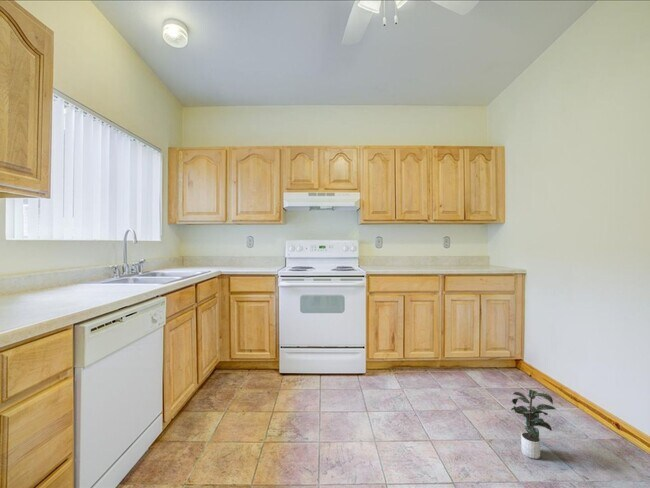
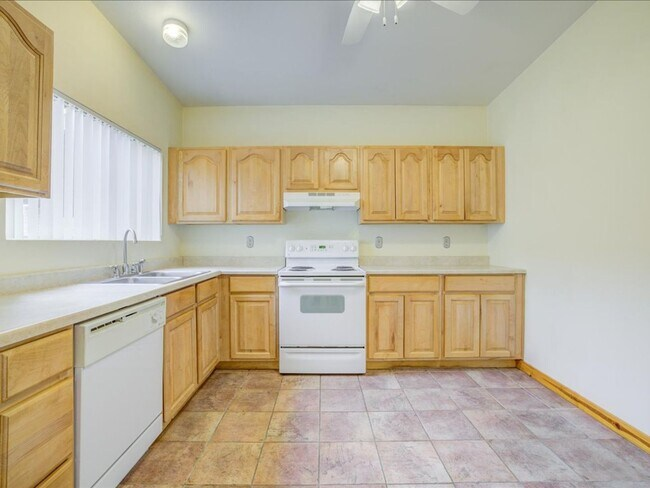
- potted plant (526, 418)
